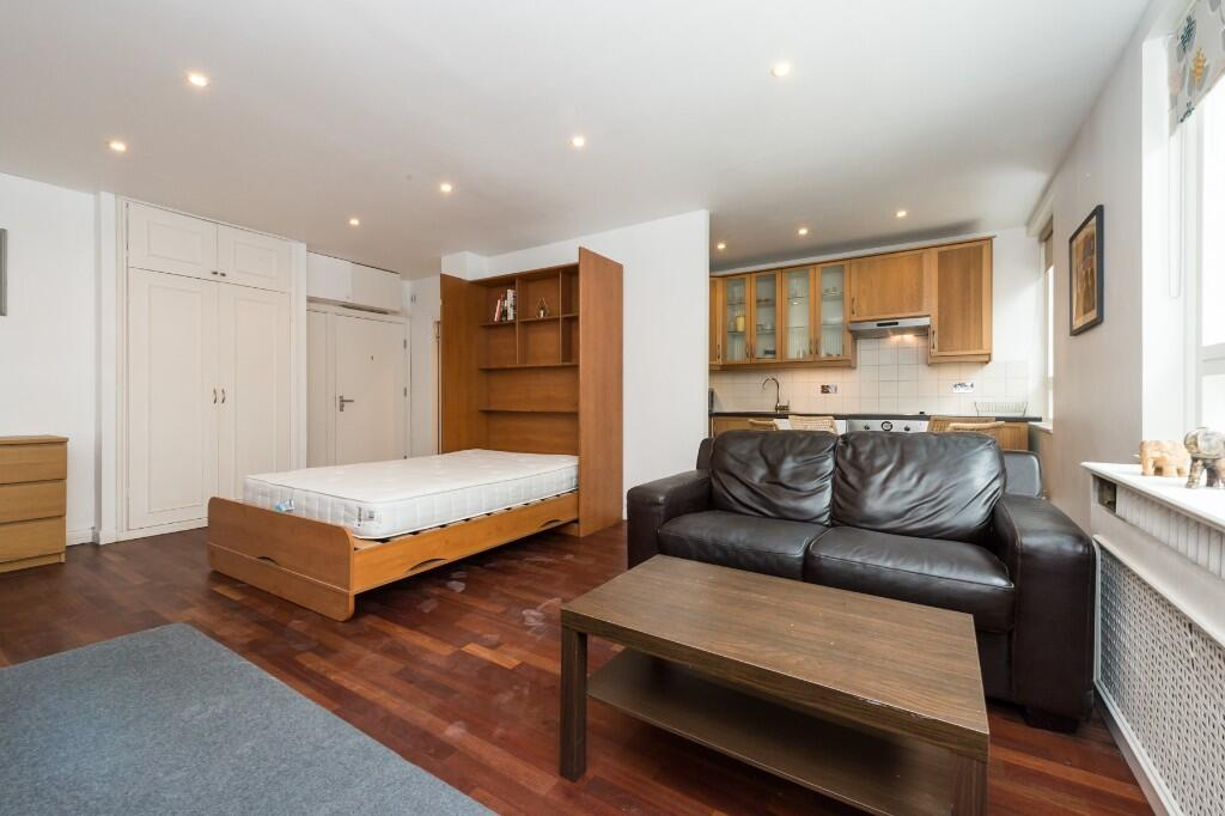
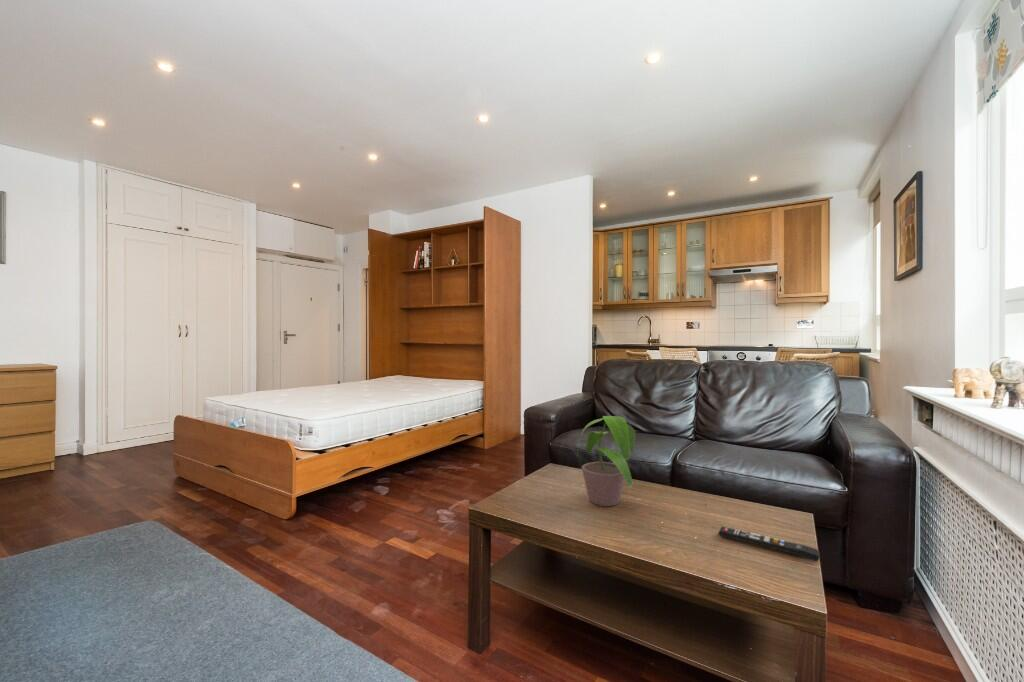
+ potted plant (606, 455)
+ remote control (766, 542)
